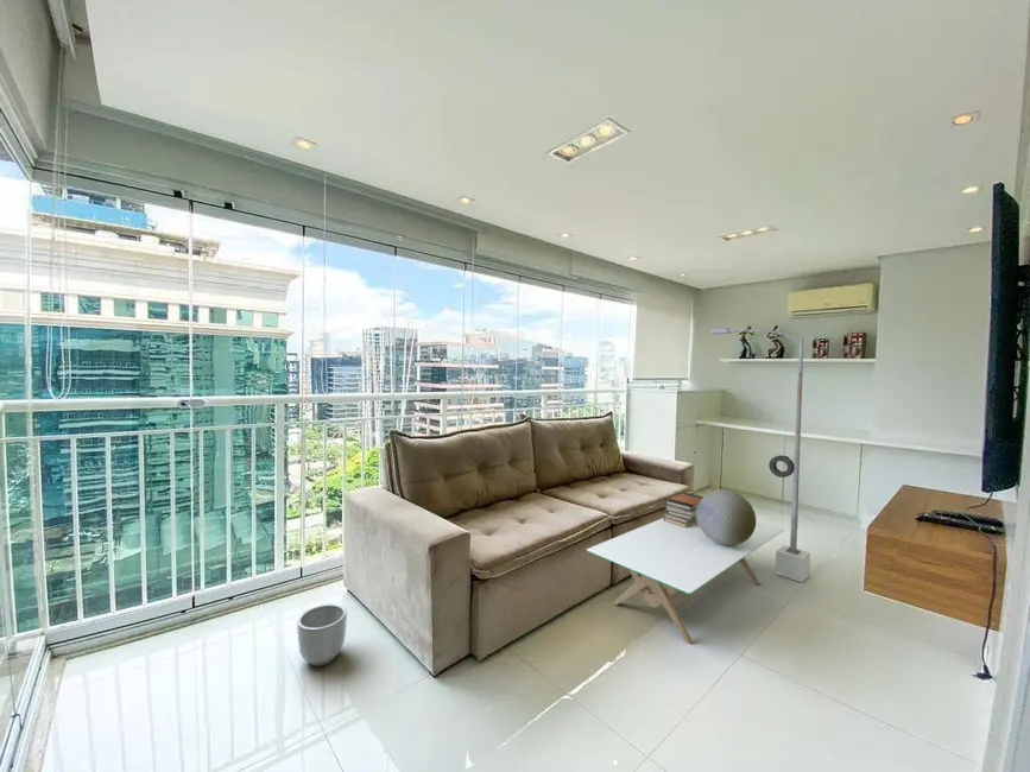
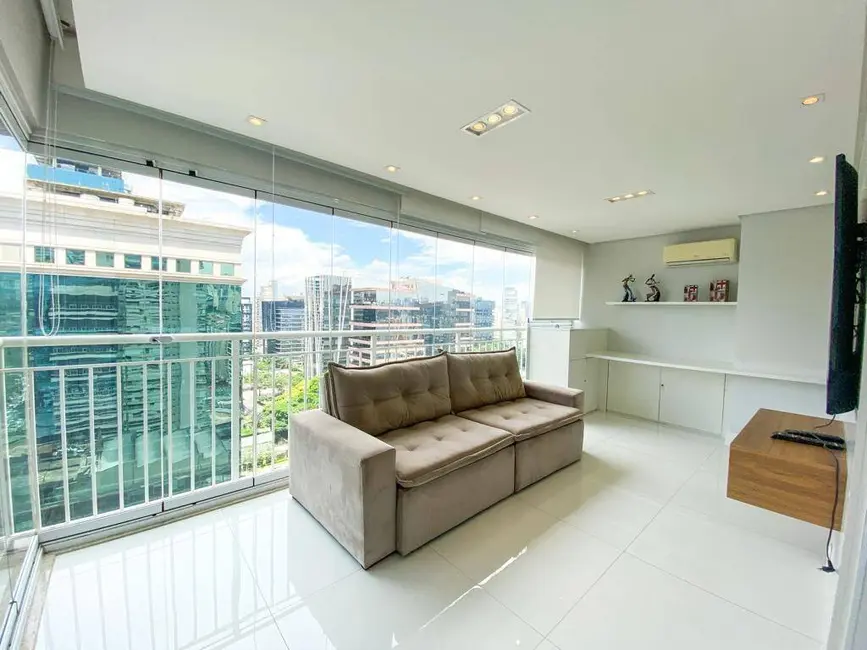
- decorative sphere (725, 517)
- book stack (687, 508)
- coffee table (690, 565)
- planter (322, 637)
- street lamp (771, 458)
